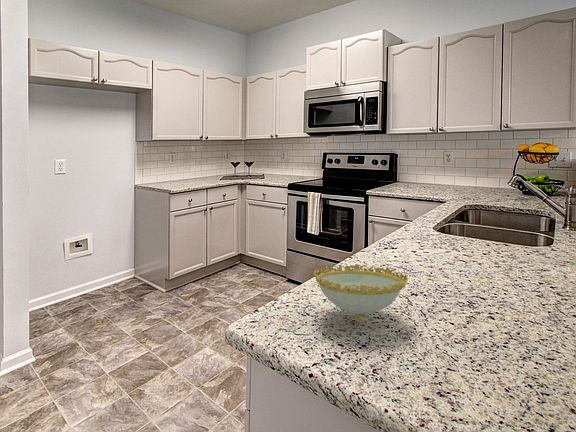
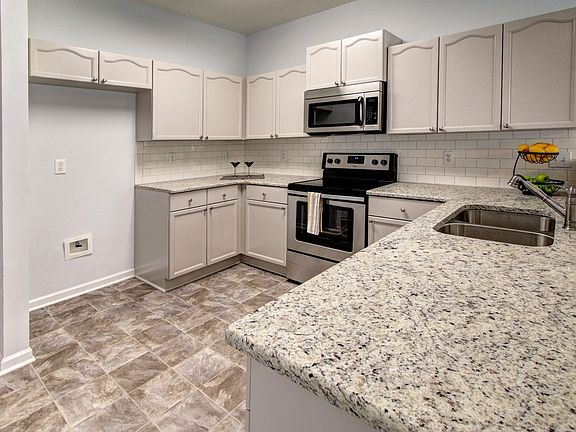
- decorative bowl (359, 297)
